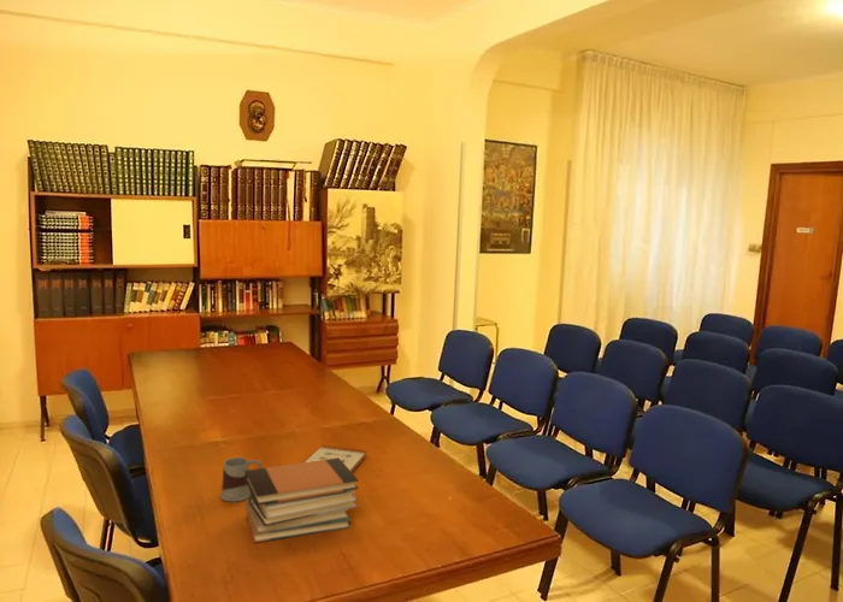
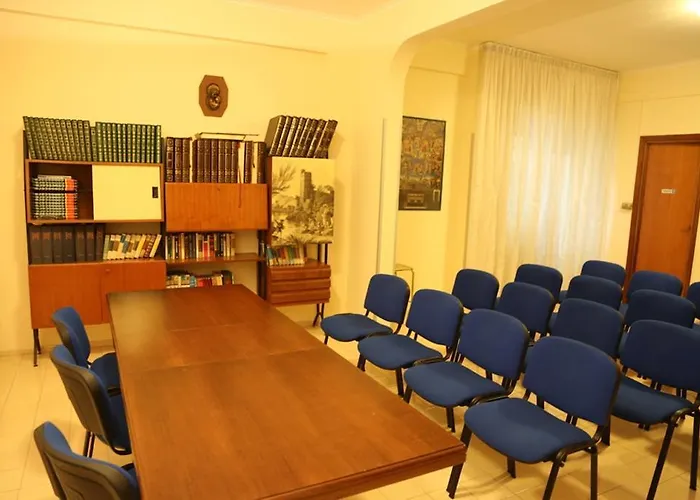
- mug (241, 477)
- book stack (300, 498)
- notepad (331, 458)
